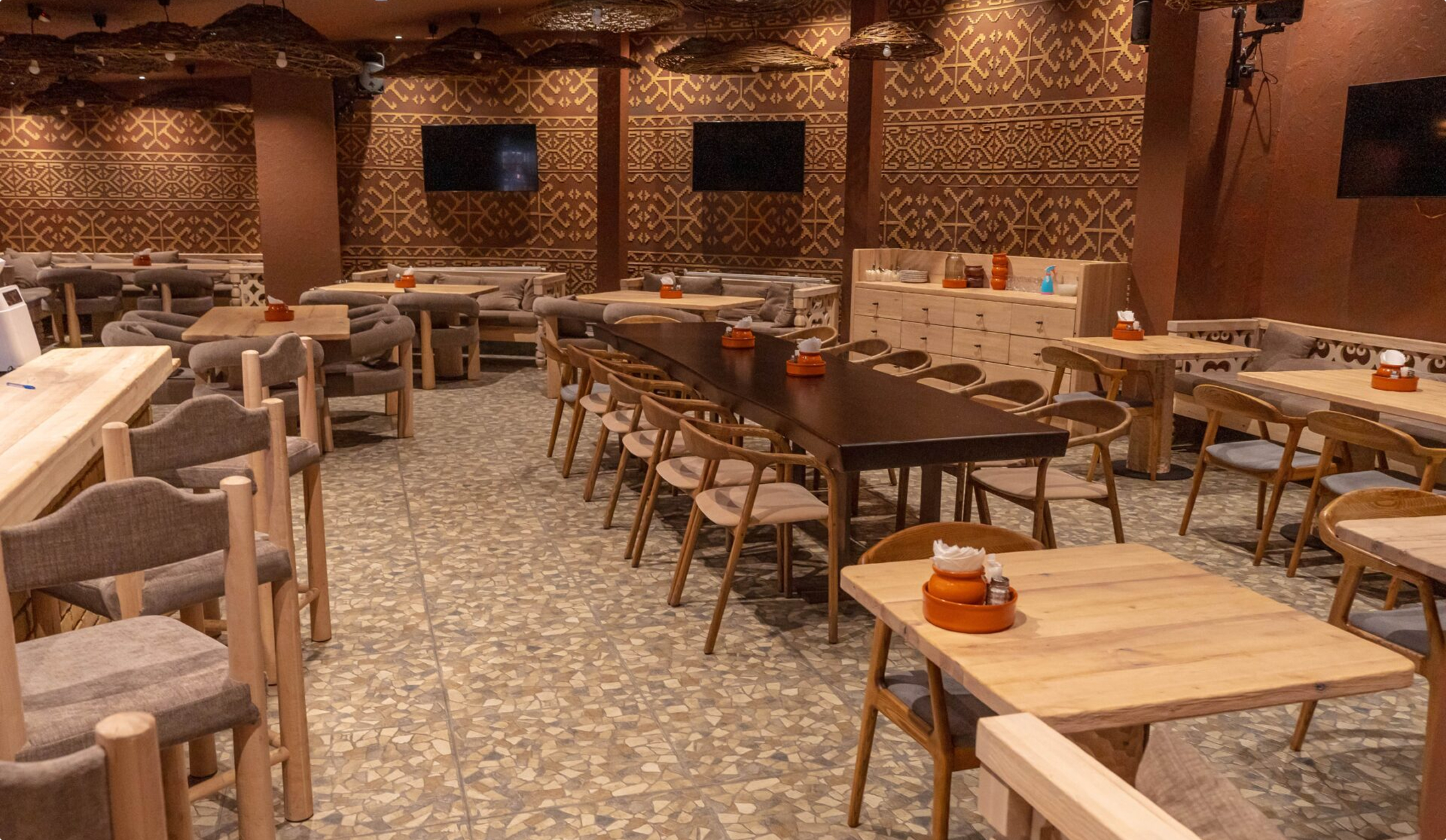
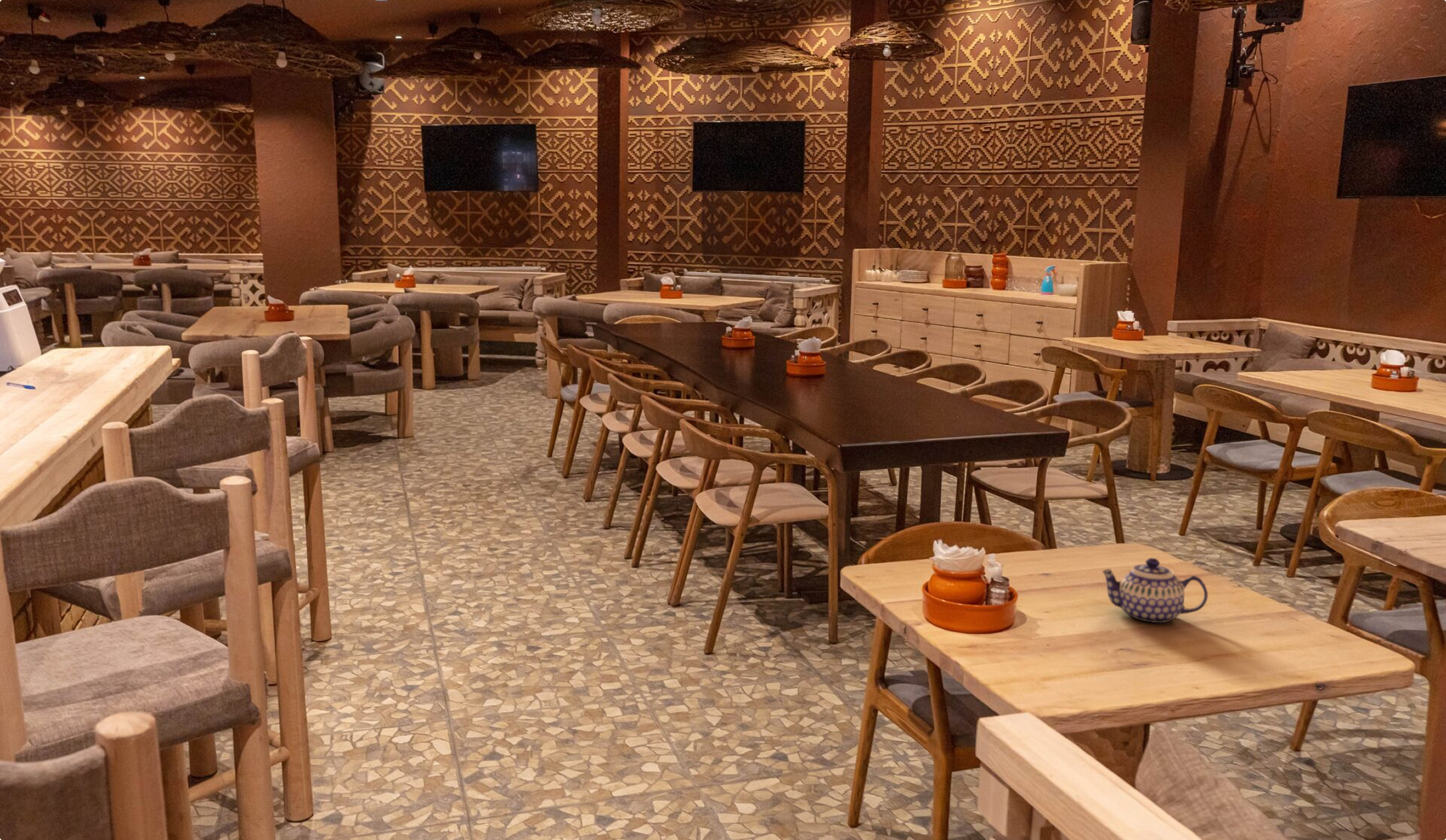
+ teapot (1153, 587)
